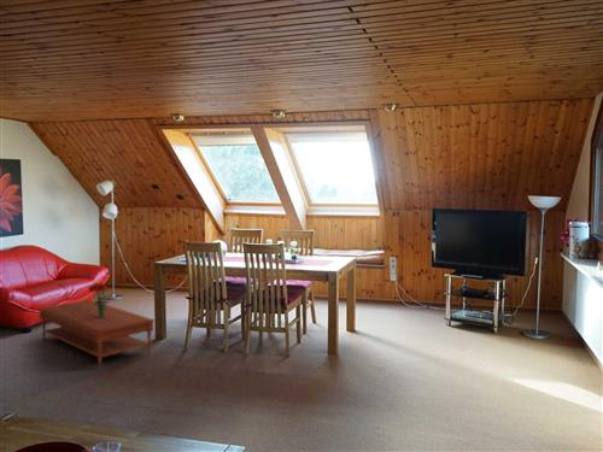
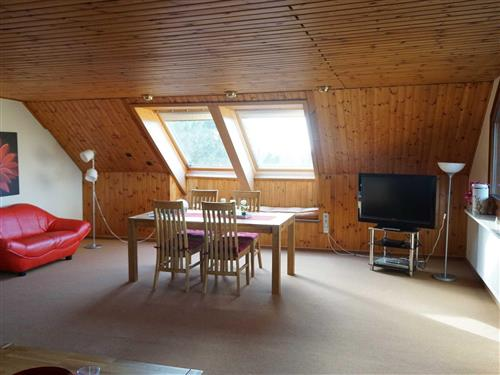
- bouquet (99, 300)
- coffee table (94, 330)
